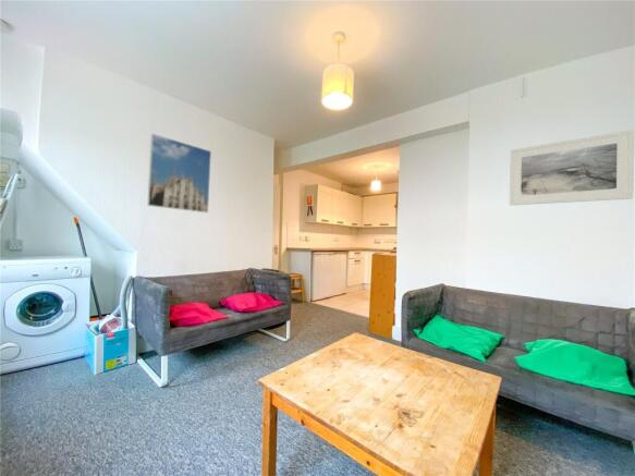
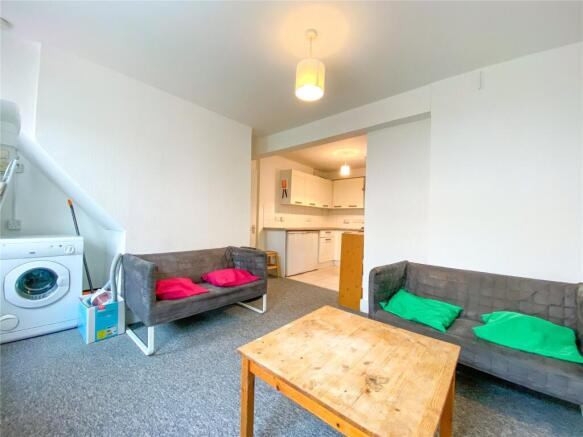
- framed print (564, 171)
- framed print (181, 175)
